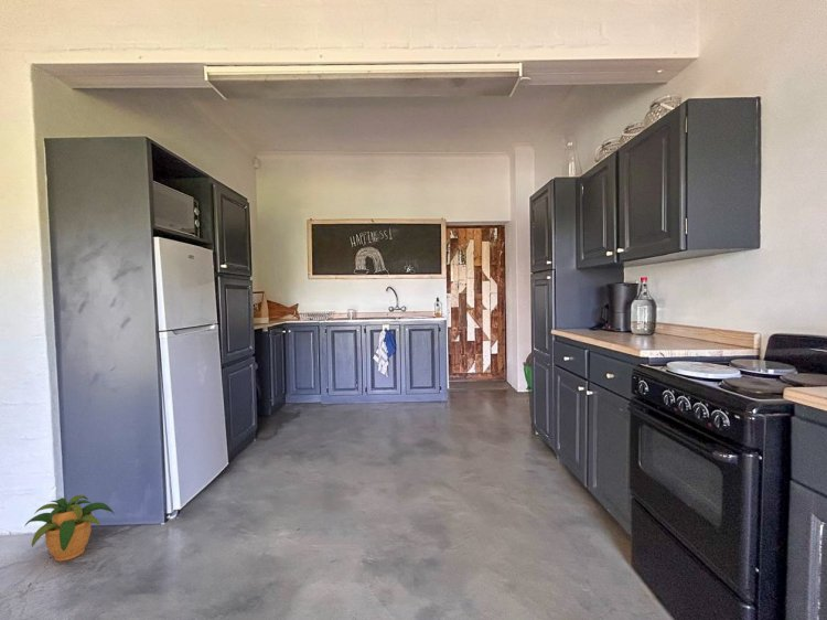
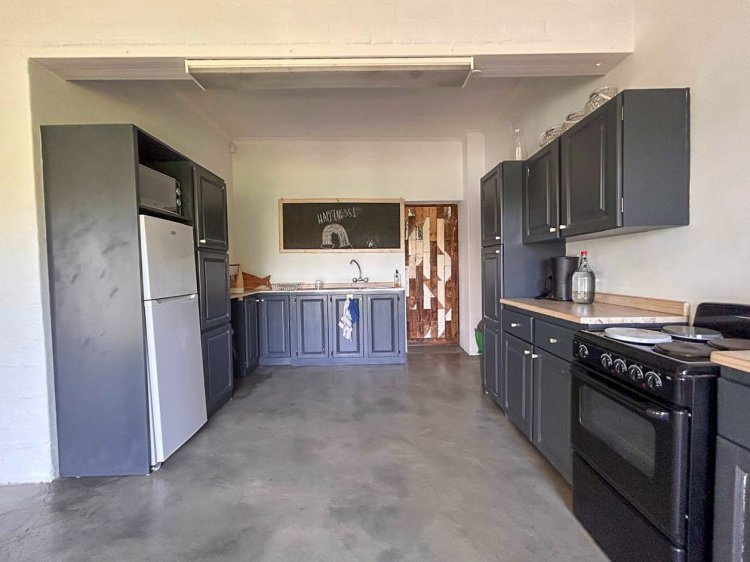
- potted plant (63, 524)
